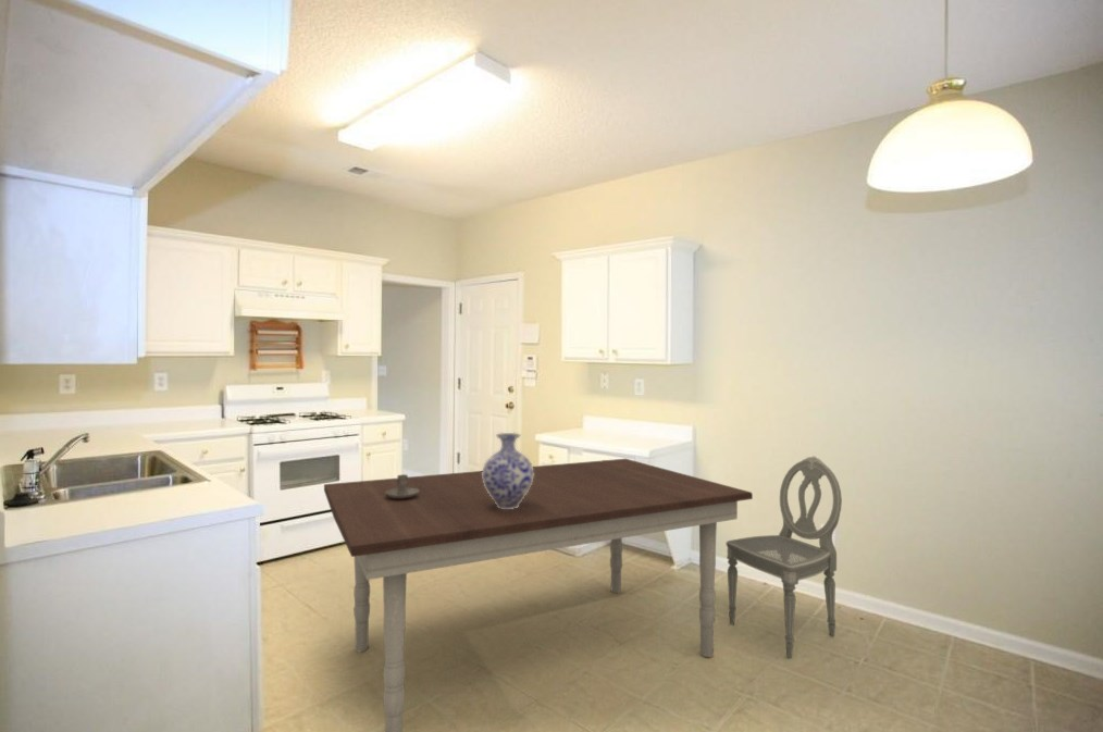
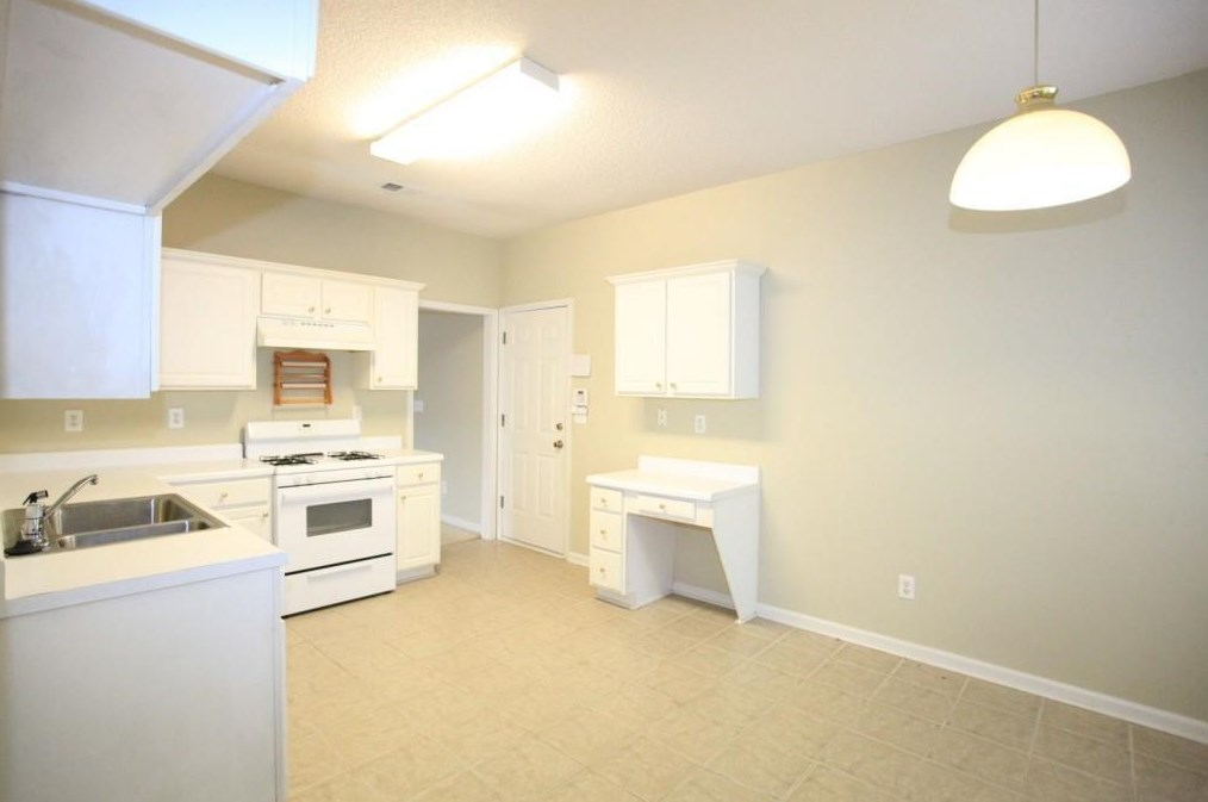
- dining chair (785, 545)
- dining table (529, 553)
- candle holder (401, 485)
- vase (508, 470)
